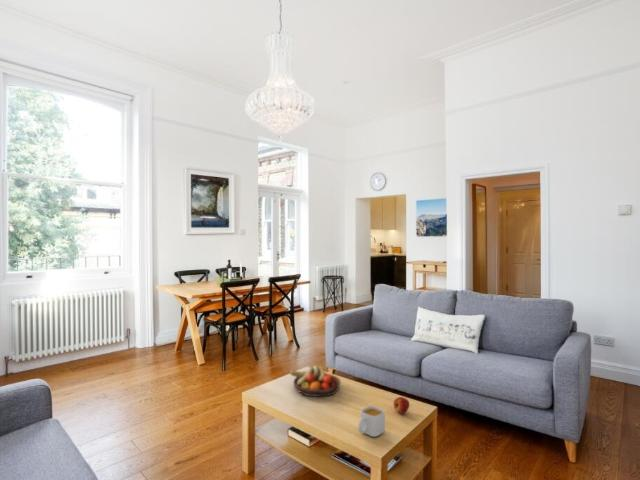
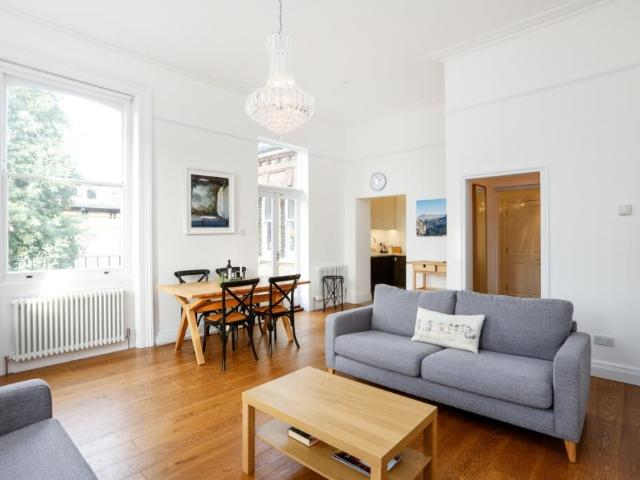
- fruit bowl (316, 379)
- mug (369, 423)
- apple (401, 404)
